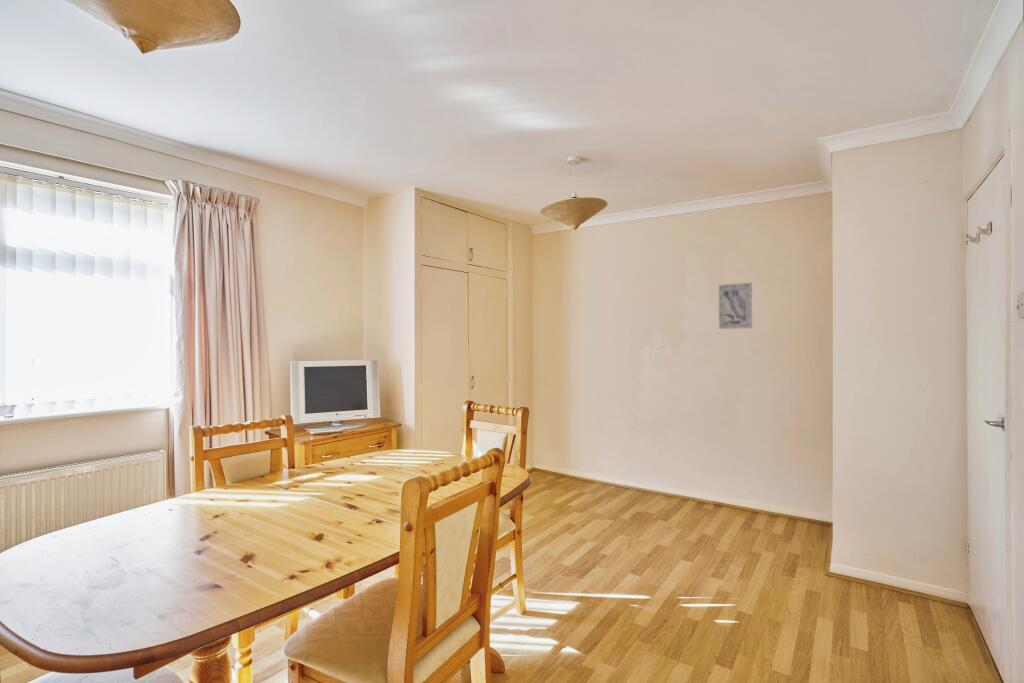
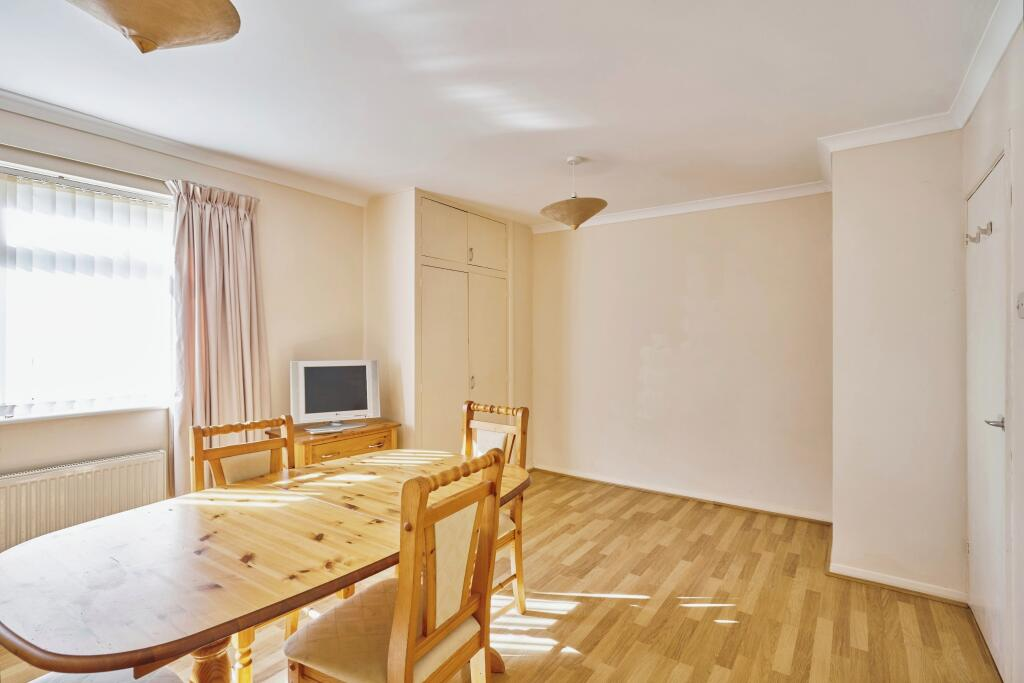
- wall art (735, 306)
